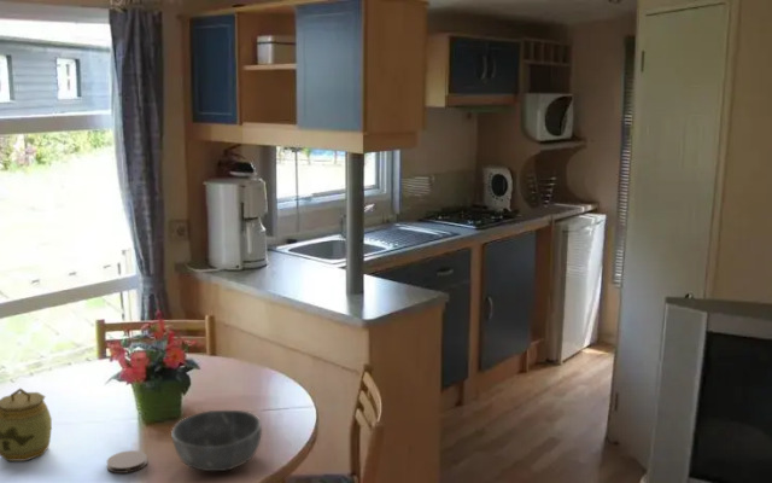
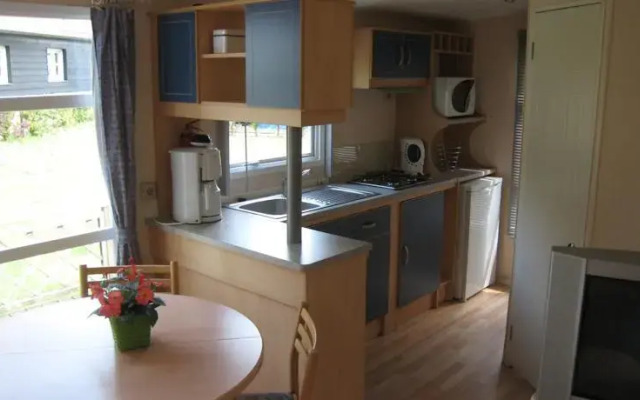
- jar (22, 420)
- bowl (217, 443)
- coaster (127, 461)
